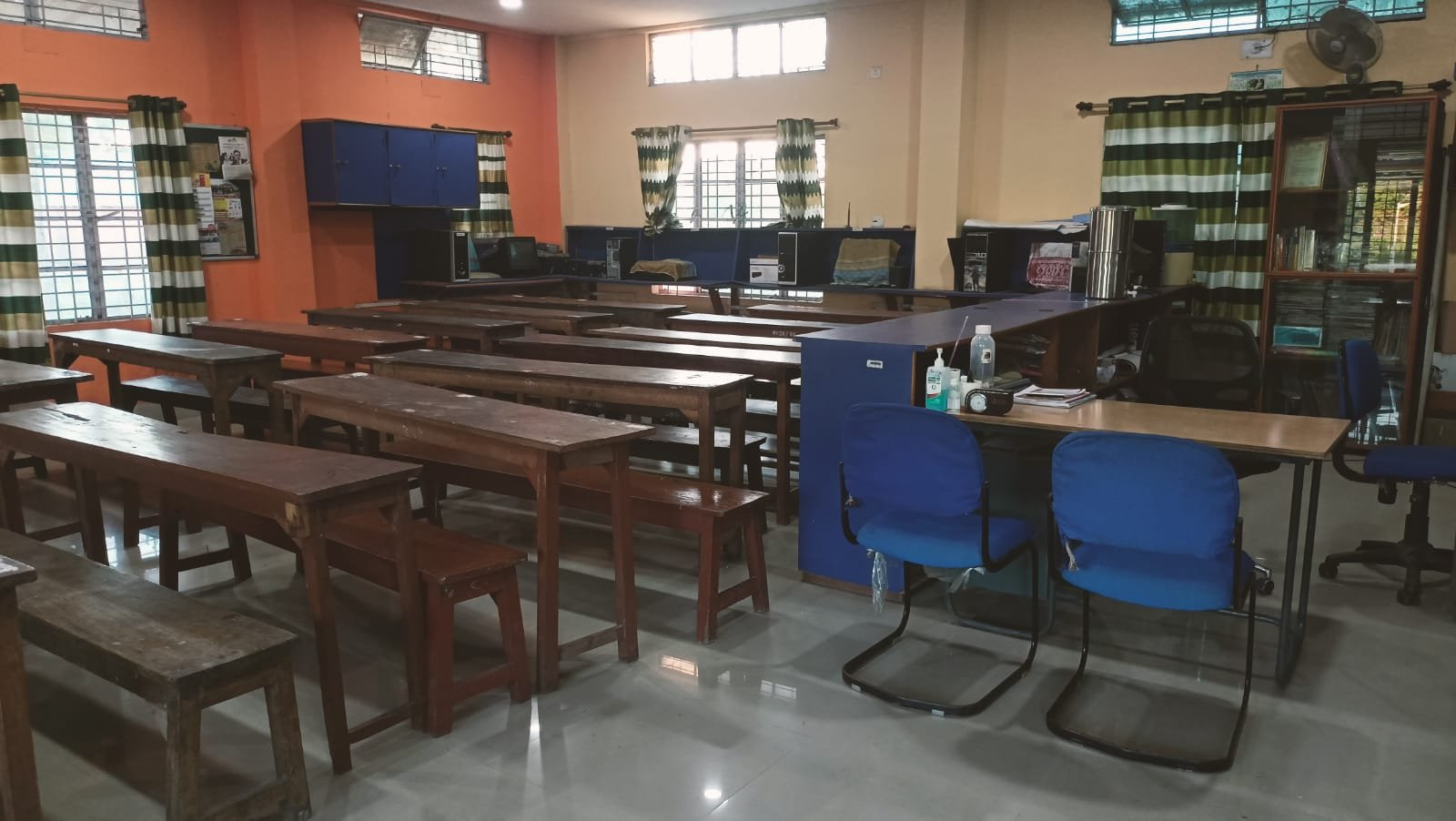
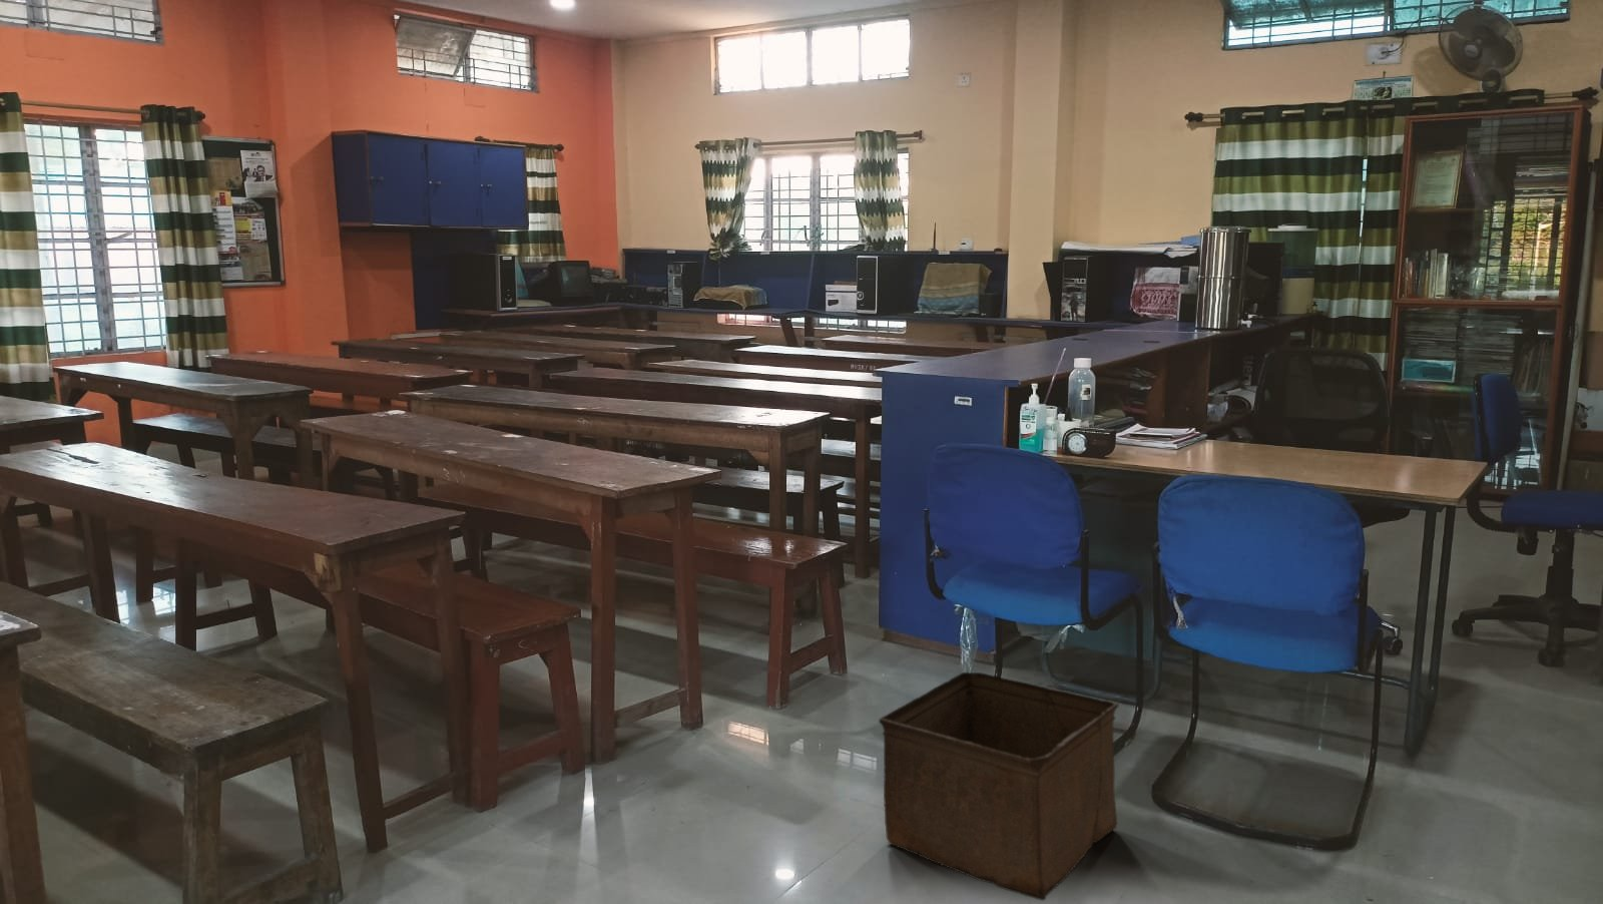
+ storage bin (1002, 774)
